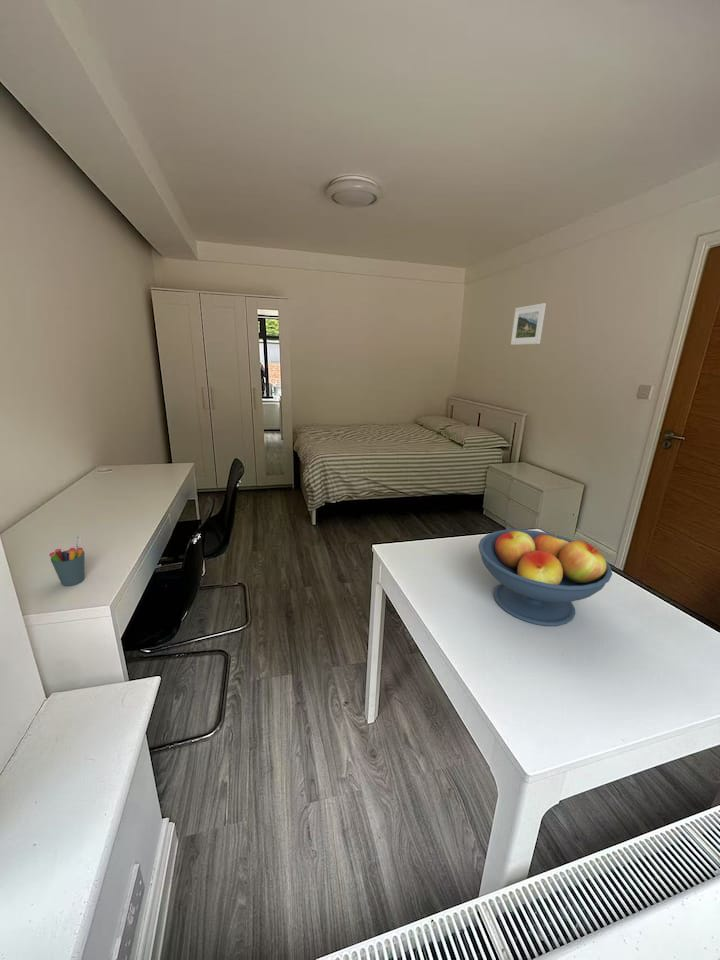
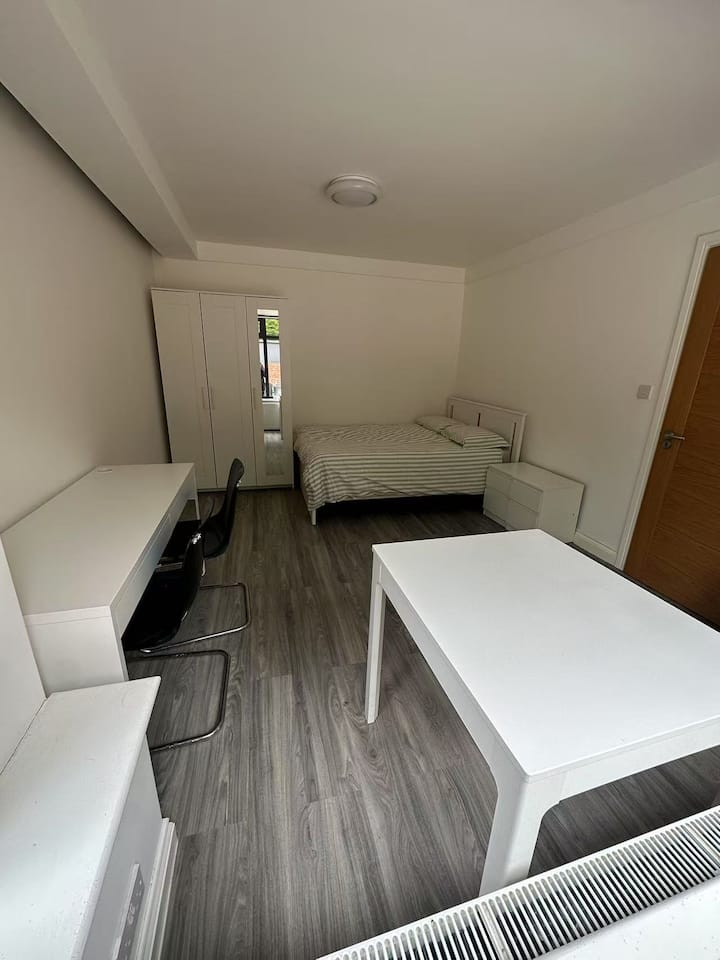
- fruit bowl (538, 570)
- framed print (527, 325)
- pen holder (69, 561)
